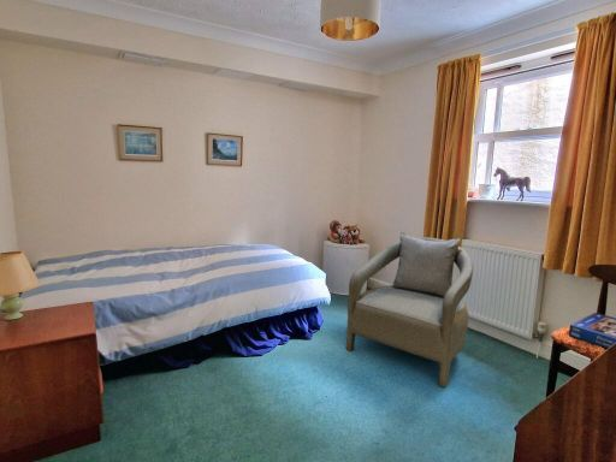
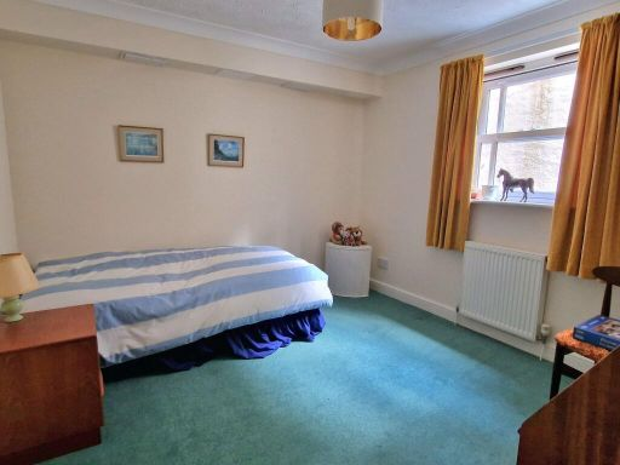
- armchair (414, 295)
